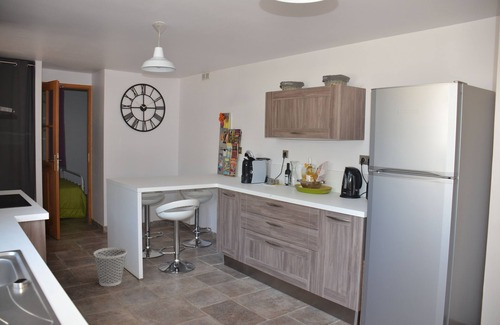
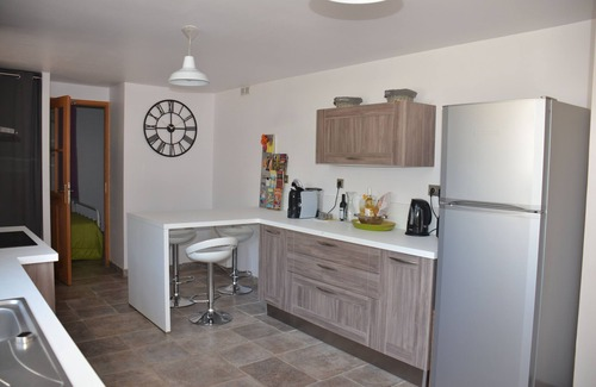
- wastebasket (110, 267)
